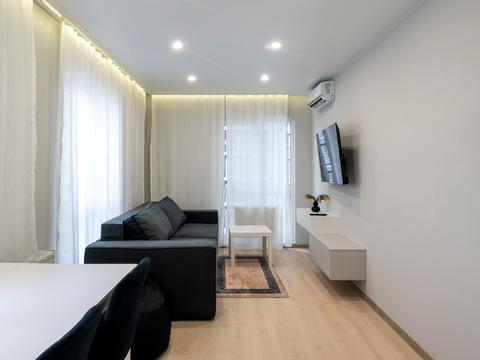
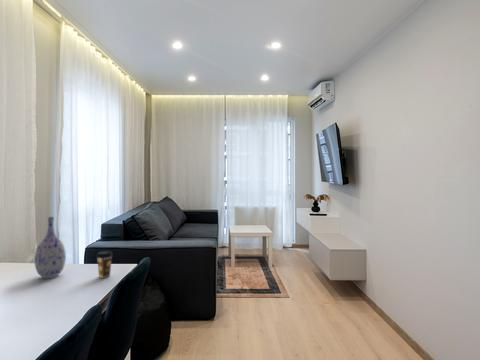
+ vase (50, 246)
+ coffee cup (104, 264)
